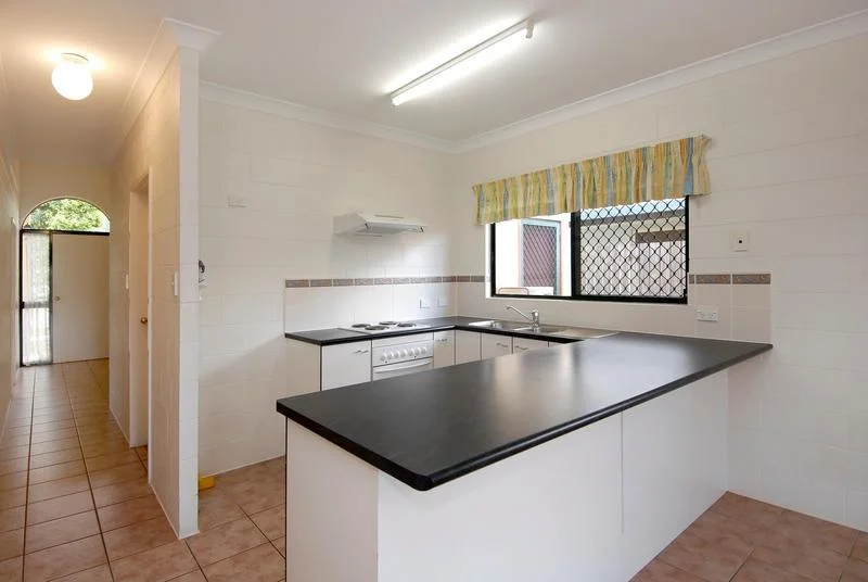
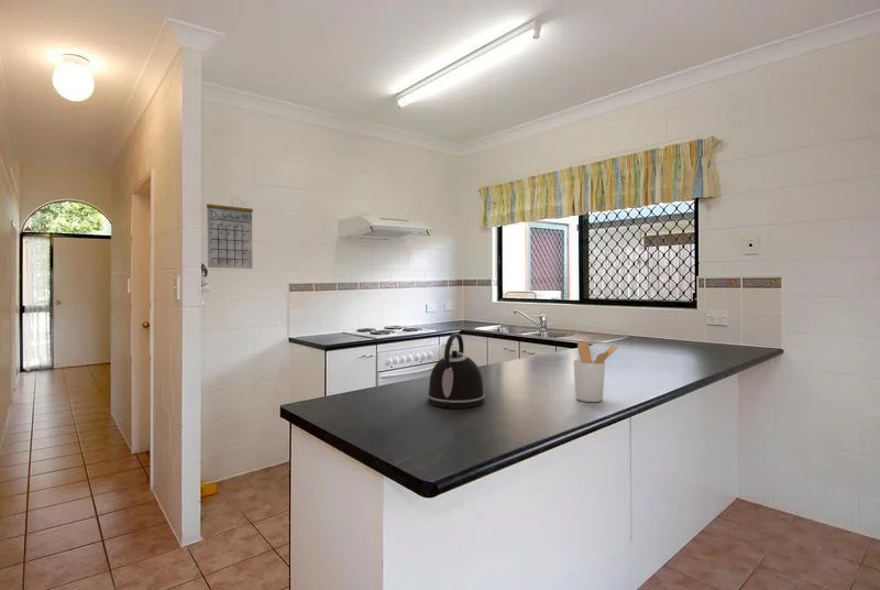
+ utensil holder (596, 370)
+ calendar (230, 229)
+ kettle (455, 367)
